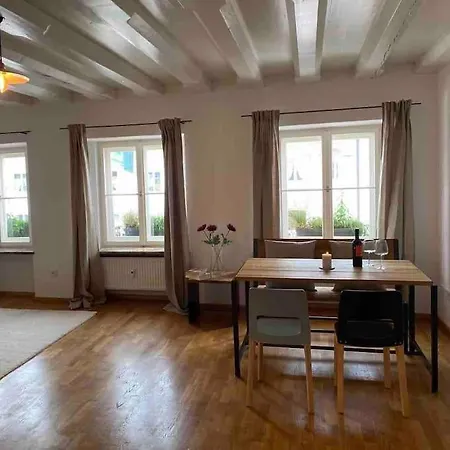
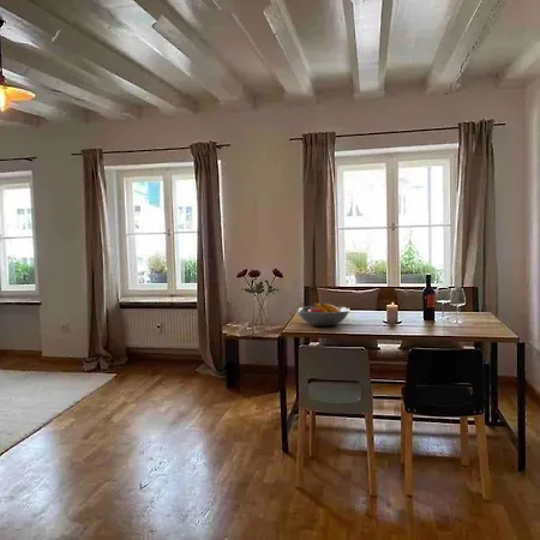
+ fruit bowl (323, 314)
